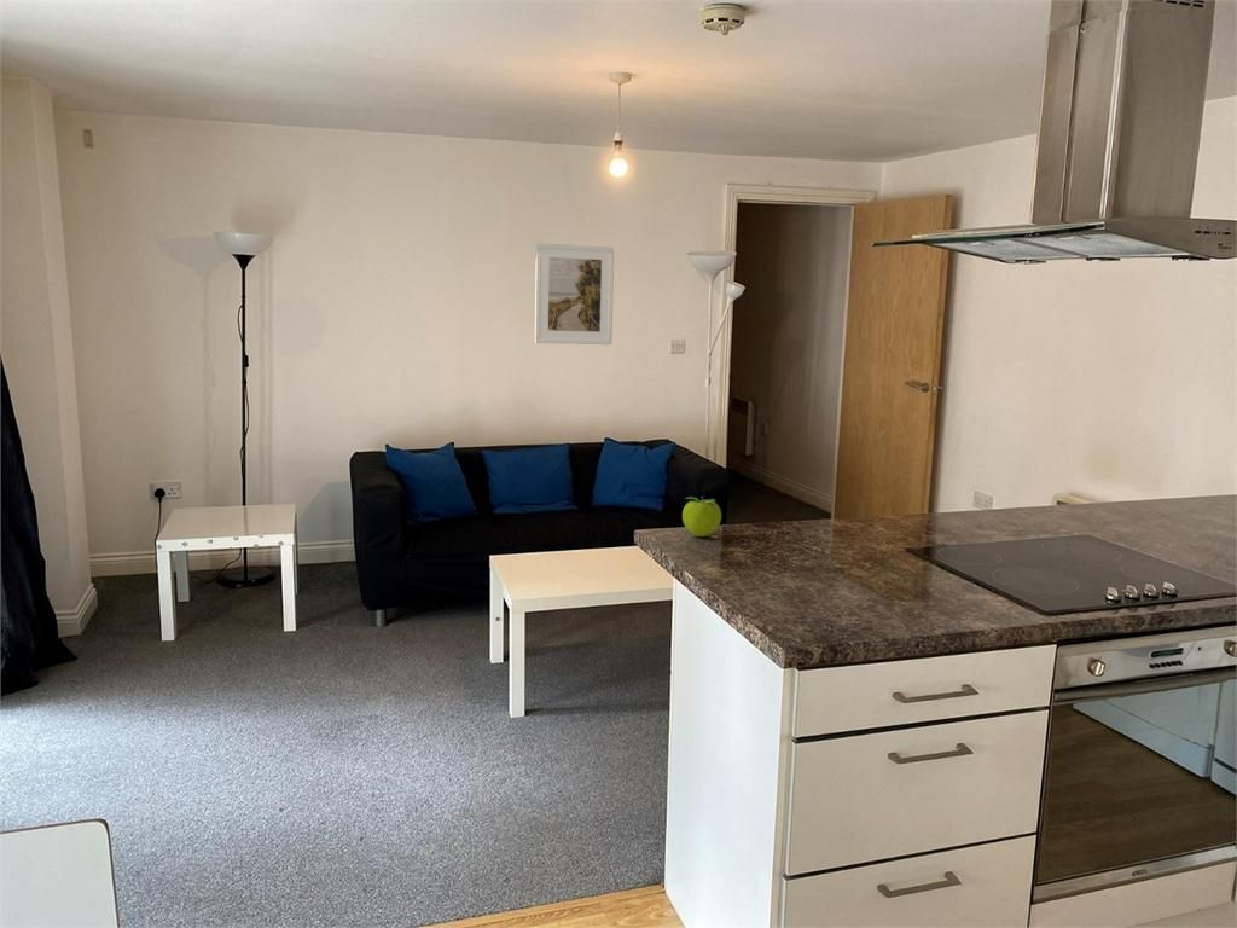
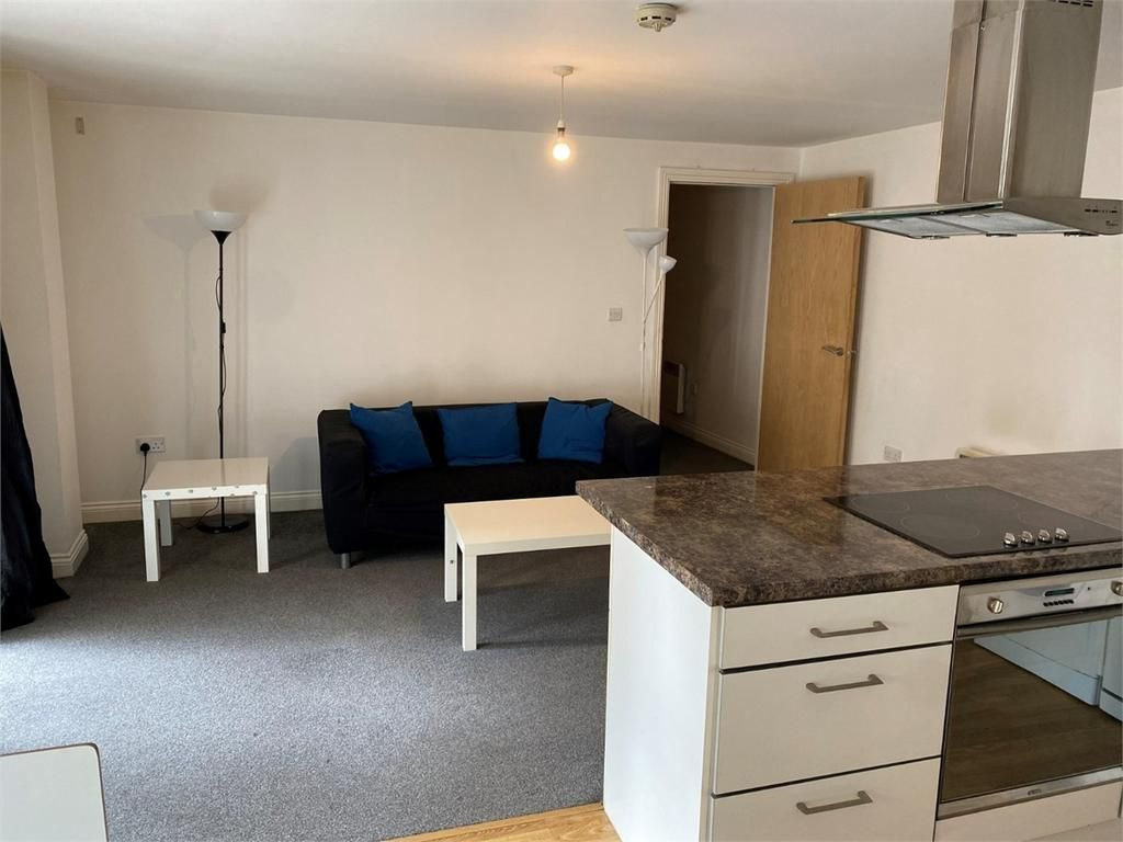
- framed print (574, 295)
- fruit (702, 516)
